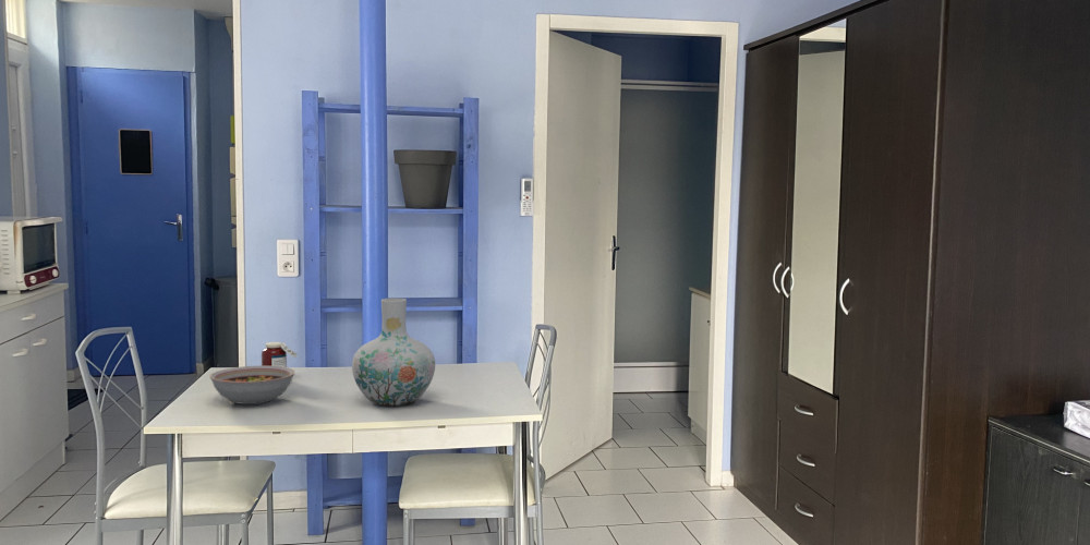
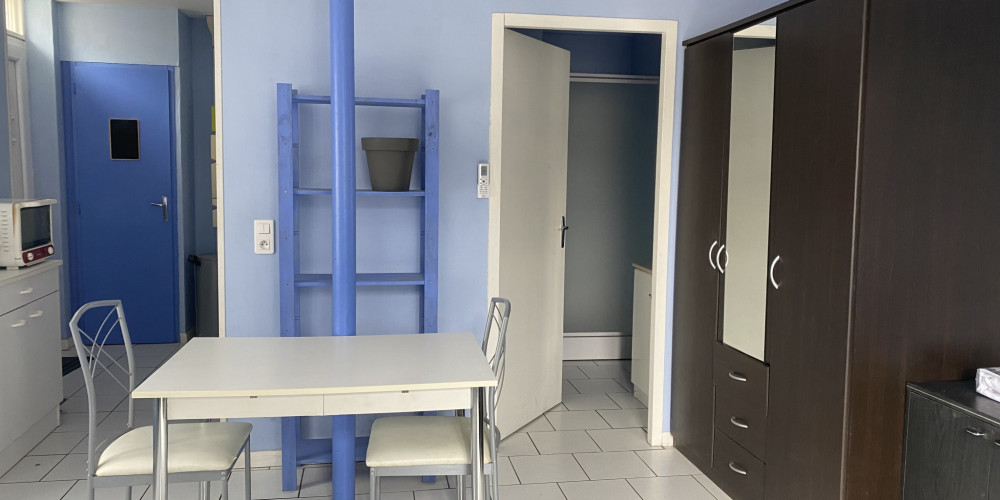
- bowl (253, 387)
- jar (279, 361)
- vase (393, 350)
